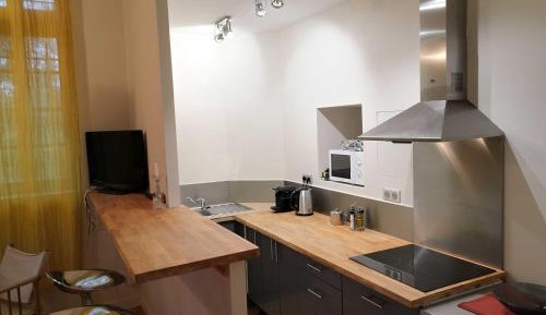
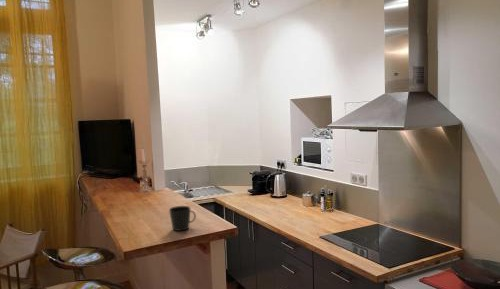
+ cup (182, 218)
